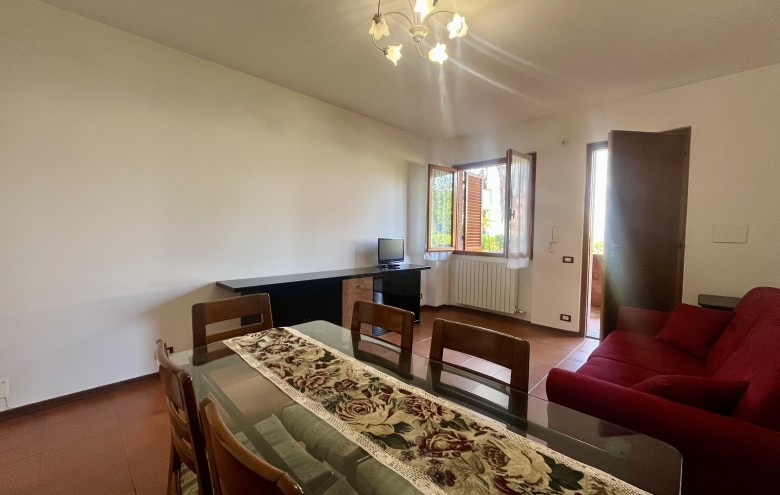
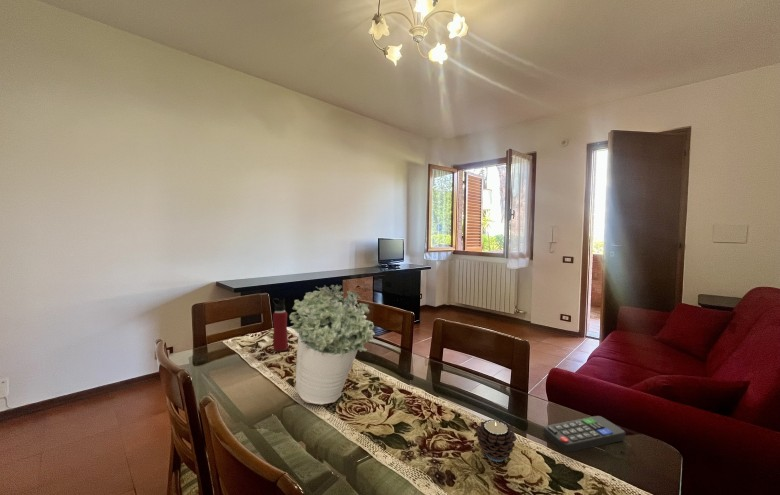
+ water bottle (280, 323)
+ candle (495, 438)
+ potted plant (332, 341)
+ remote control (583, 432)
